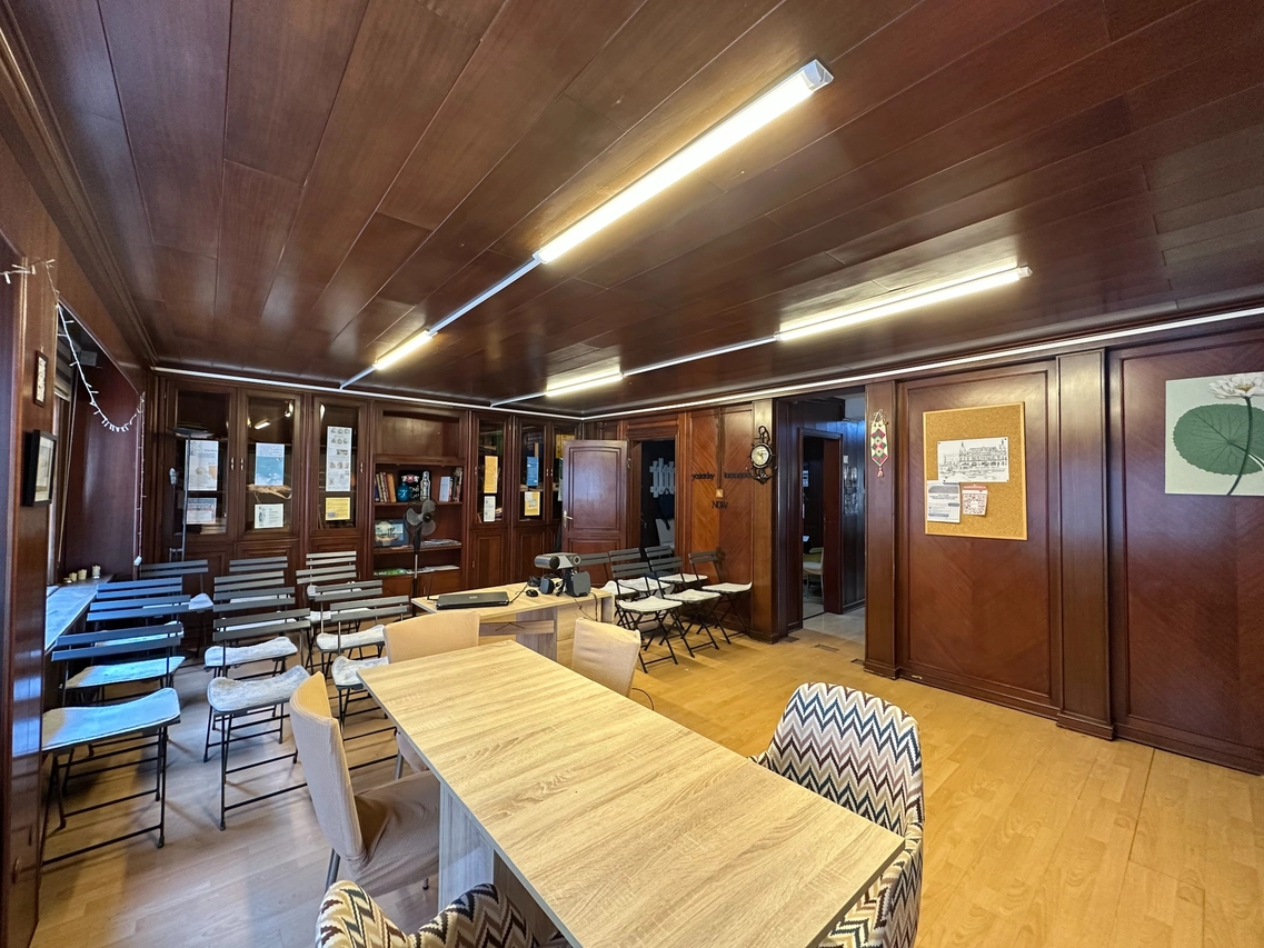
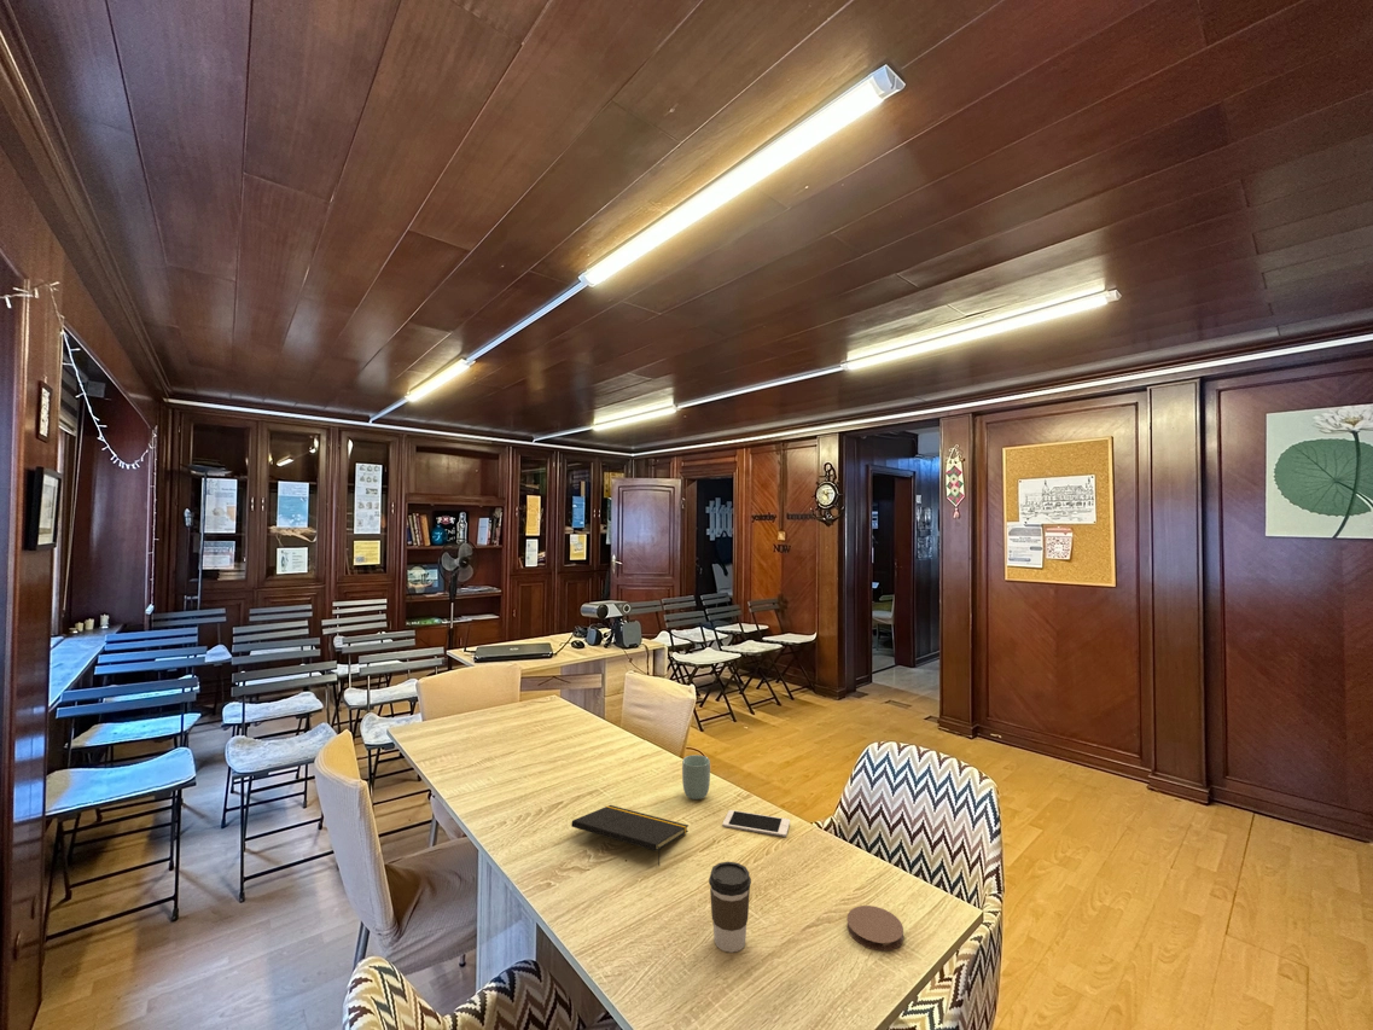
+ cell phone (756, 822)
+ cup (696, 778)
+ notepad (630, 826)
+ coaster (874, 926)
+ coffee cup (729, 906)
